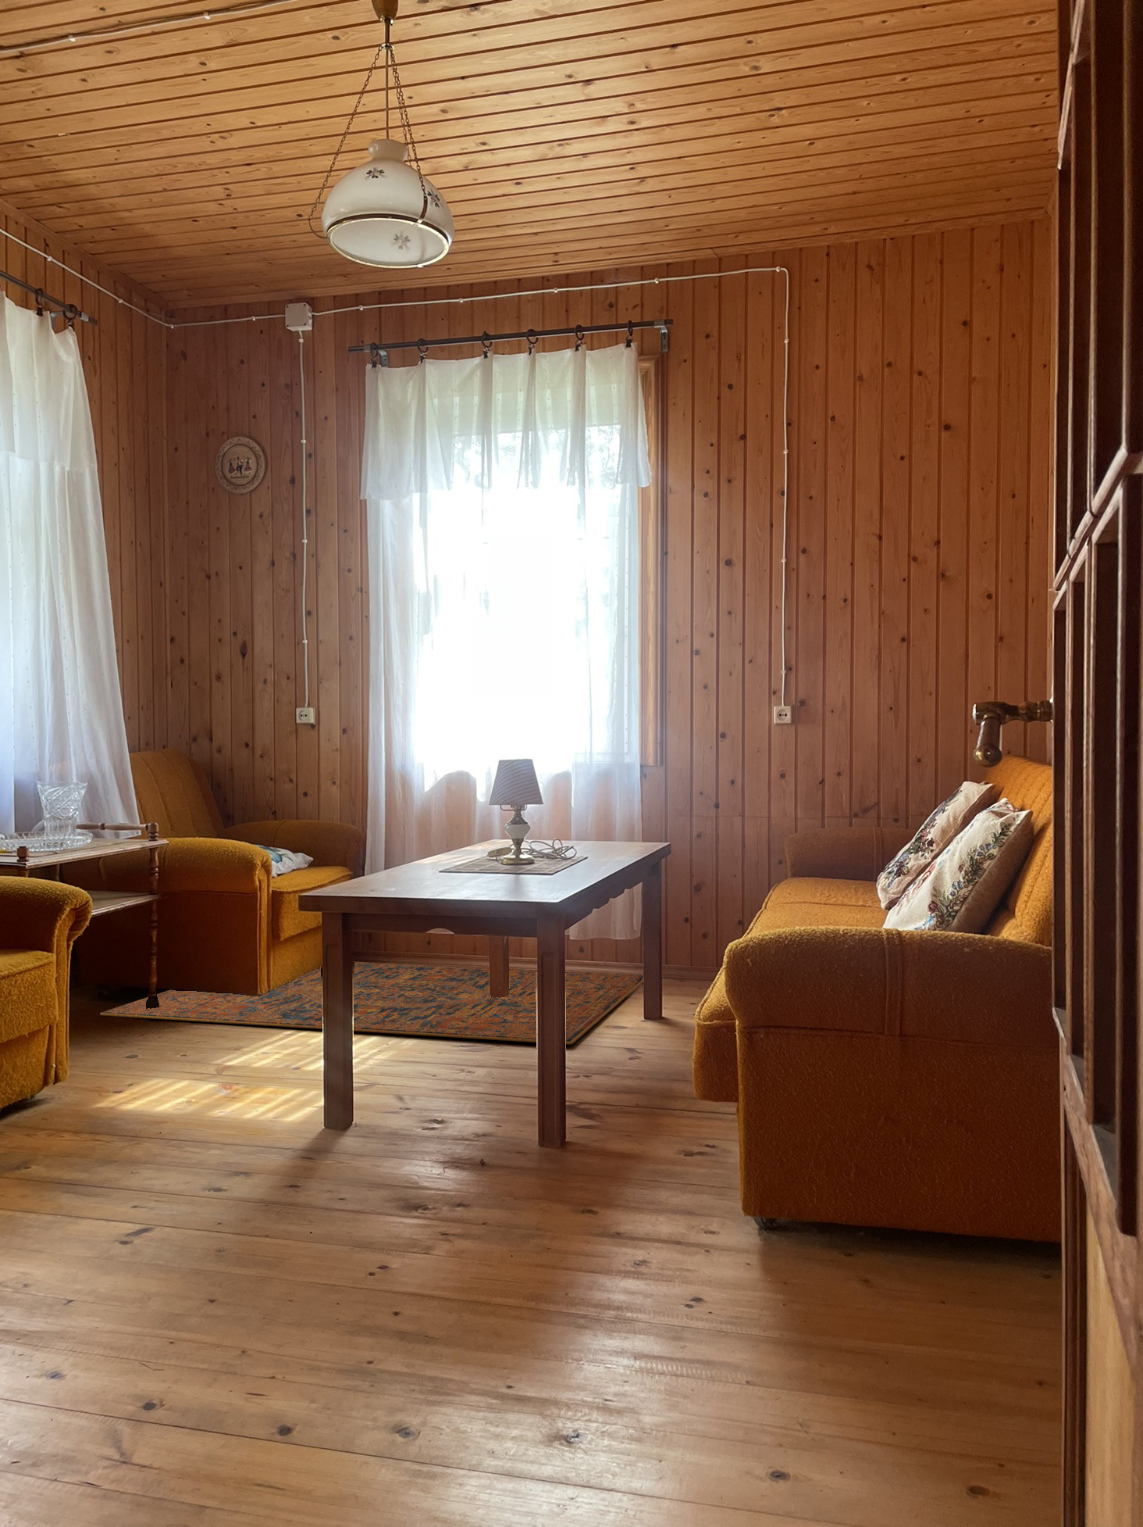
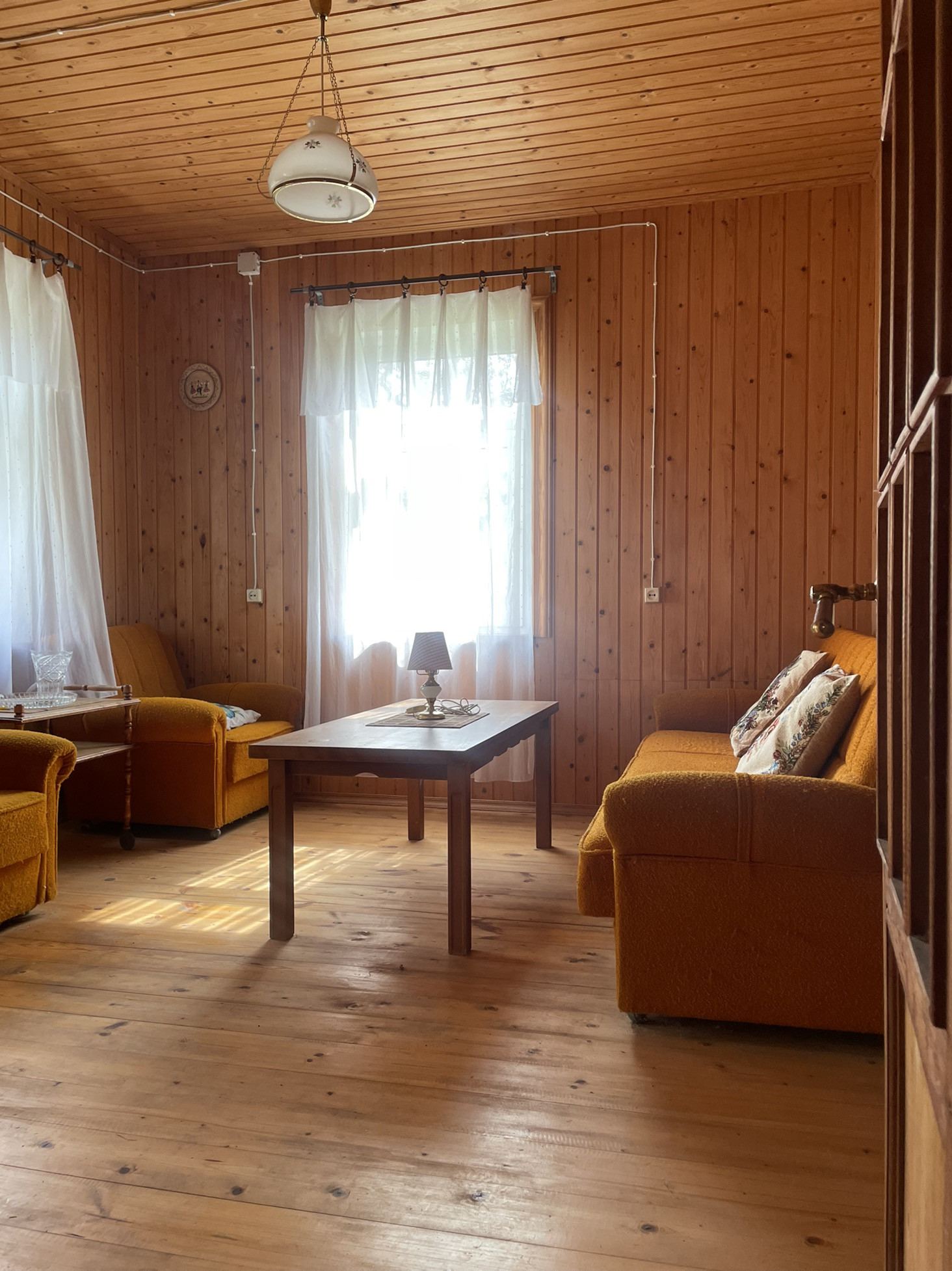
- rug (391, 994)
